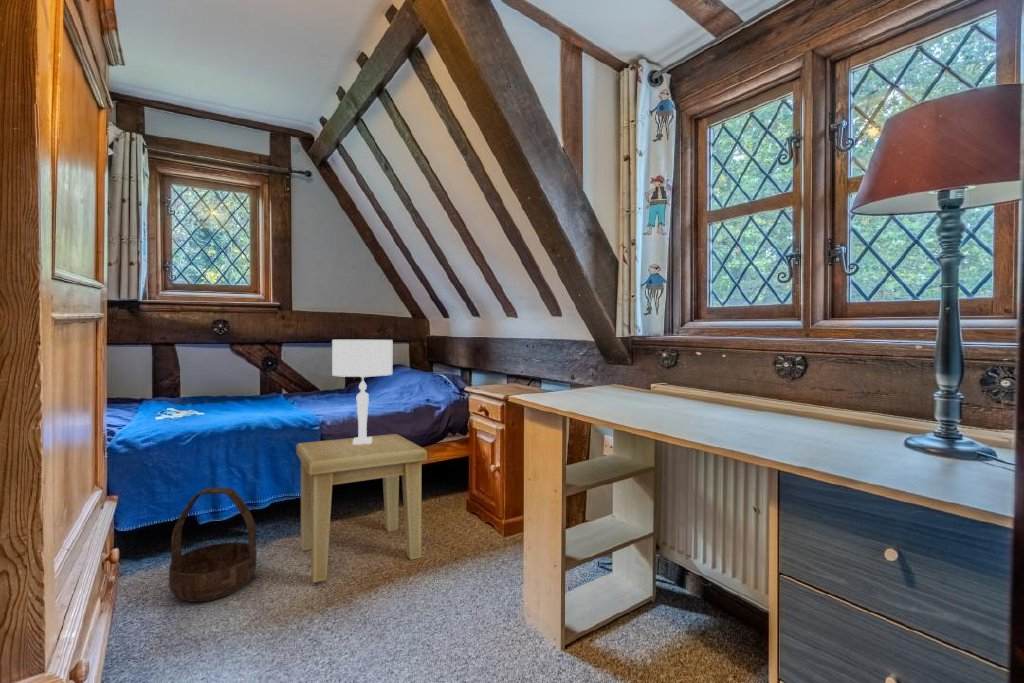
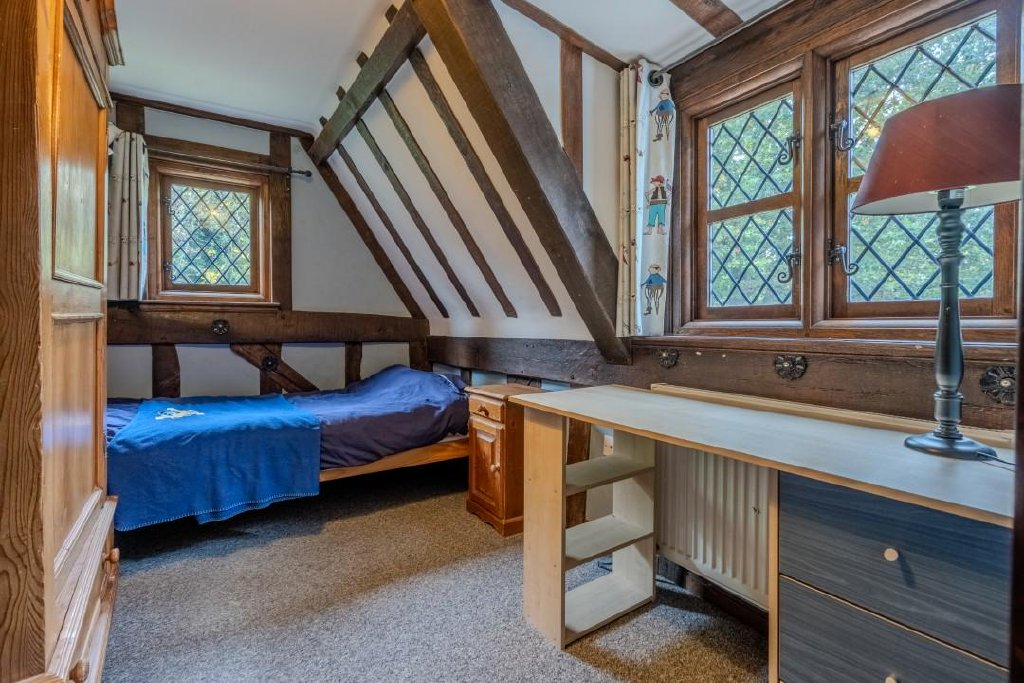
- table lamp (362, 390)
- basket (214, 544)
- side table (355, 481)
